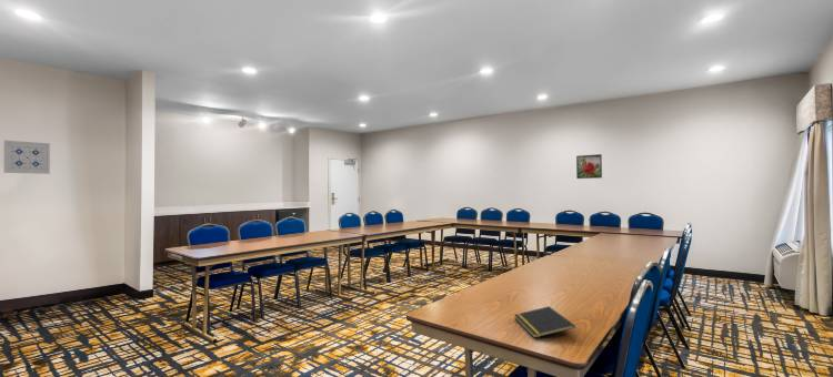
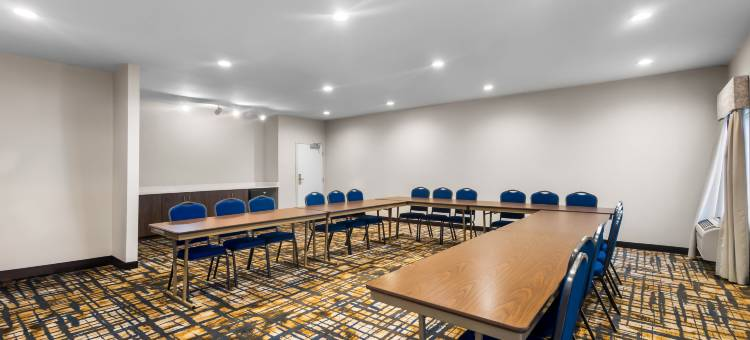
- wall art (27, 157)
- notepad (542, 320)
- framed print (589, 166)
